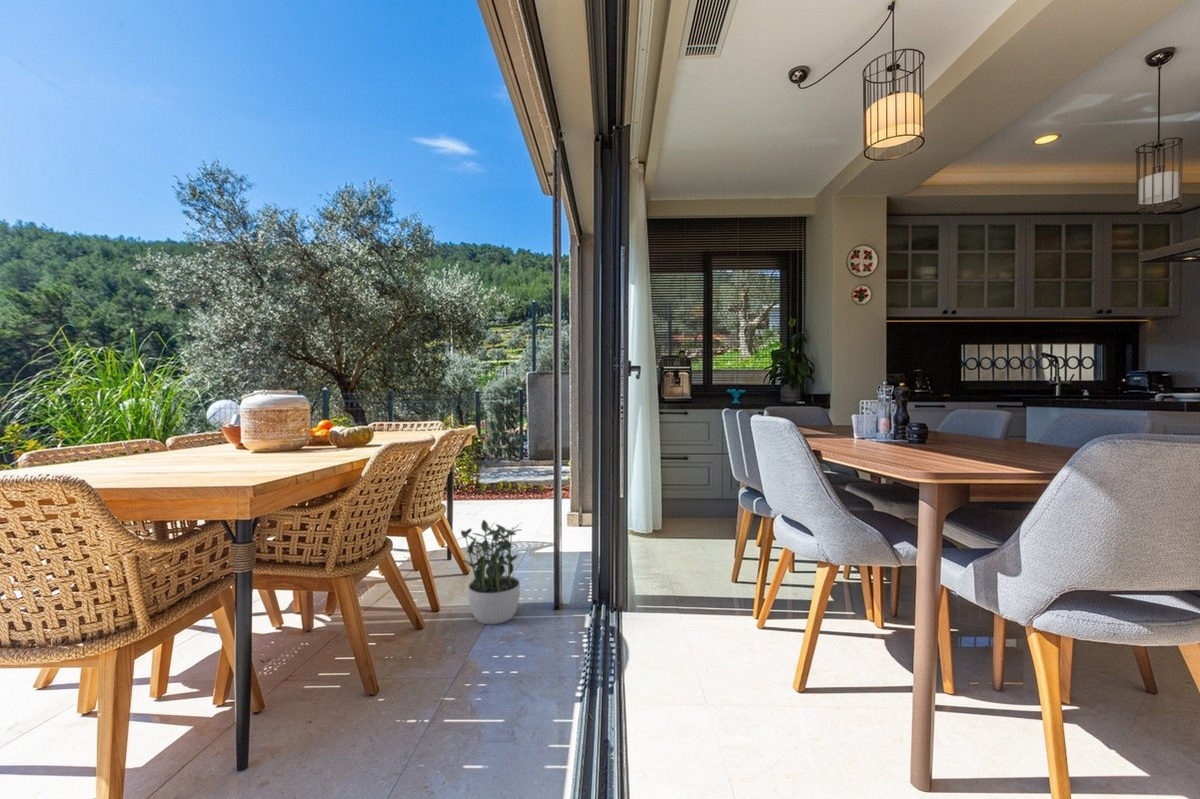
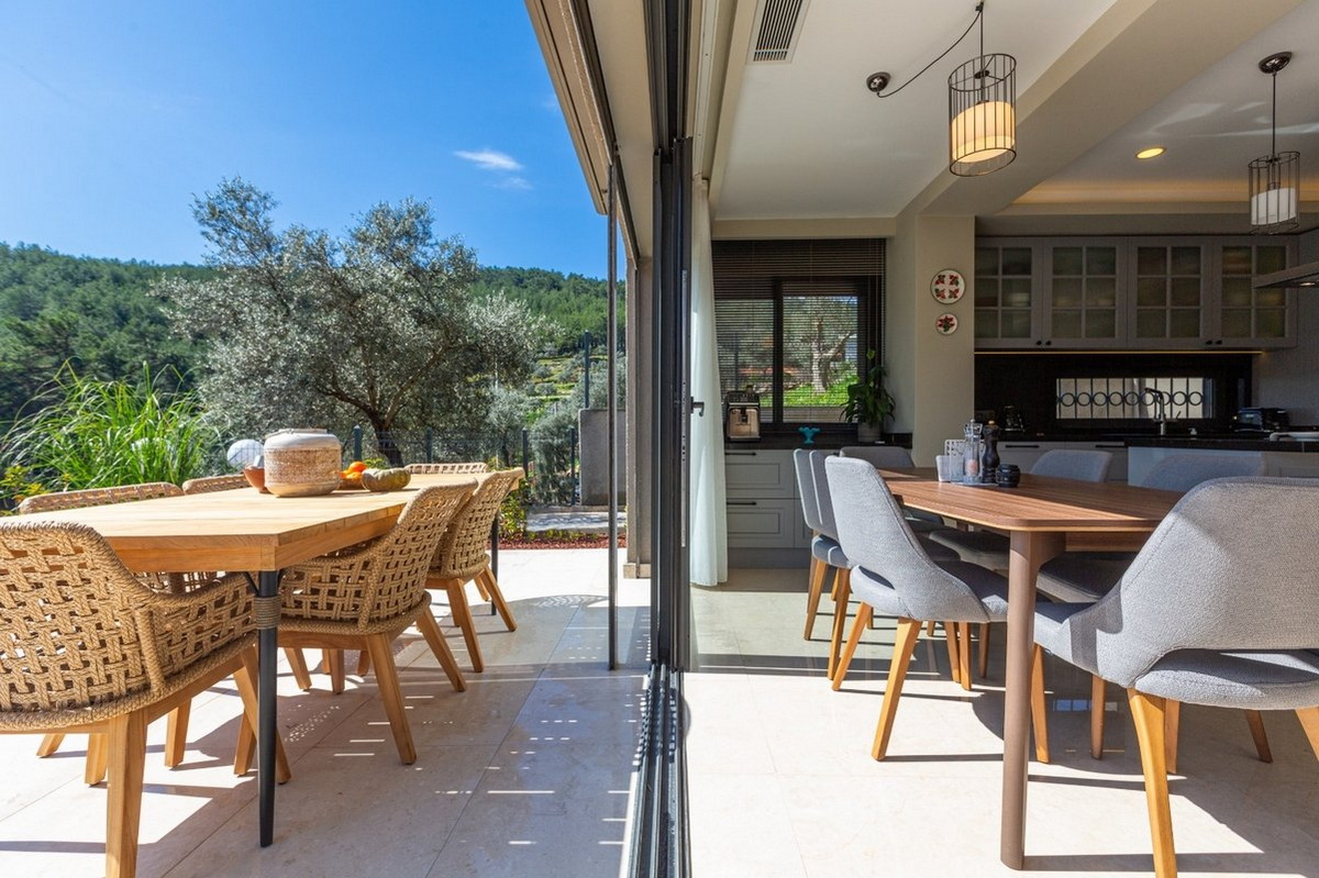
- potted plant (490, 566)
